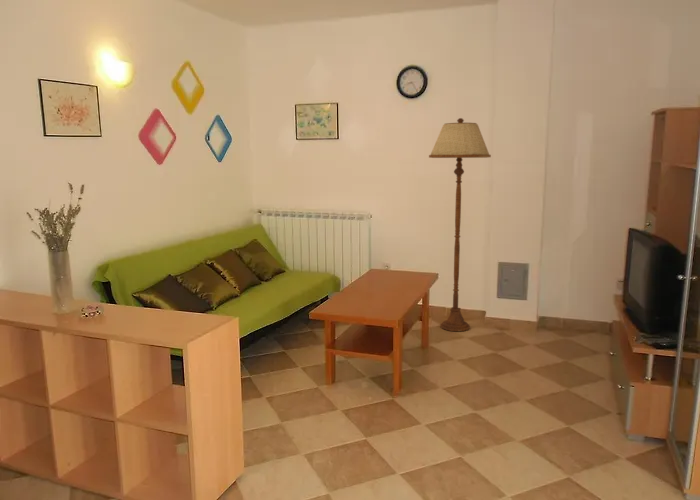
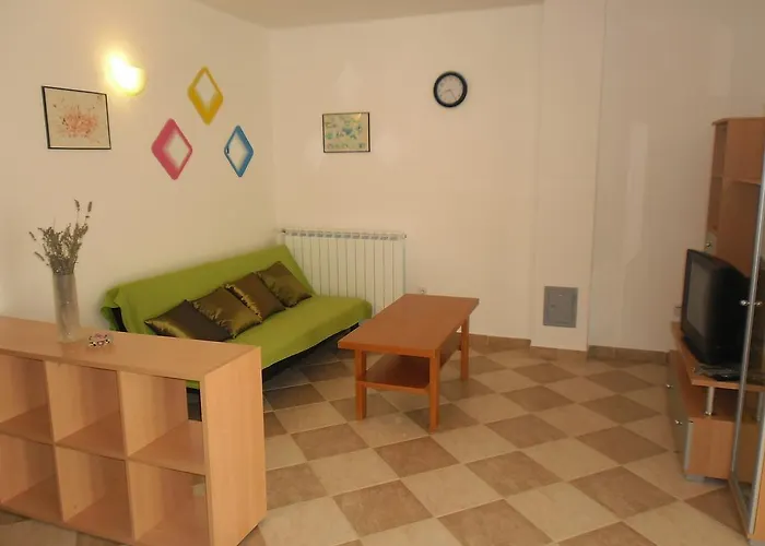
- floor lamp (457, 225)
